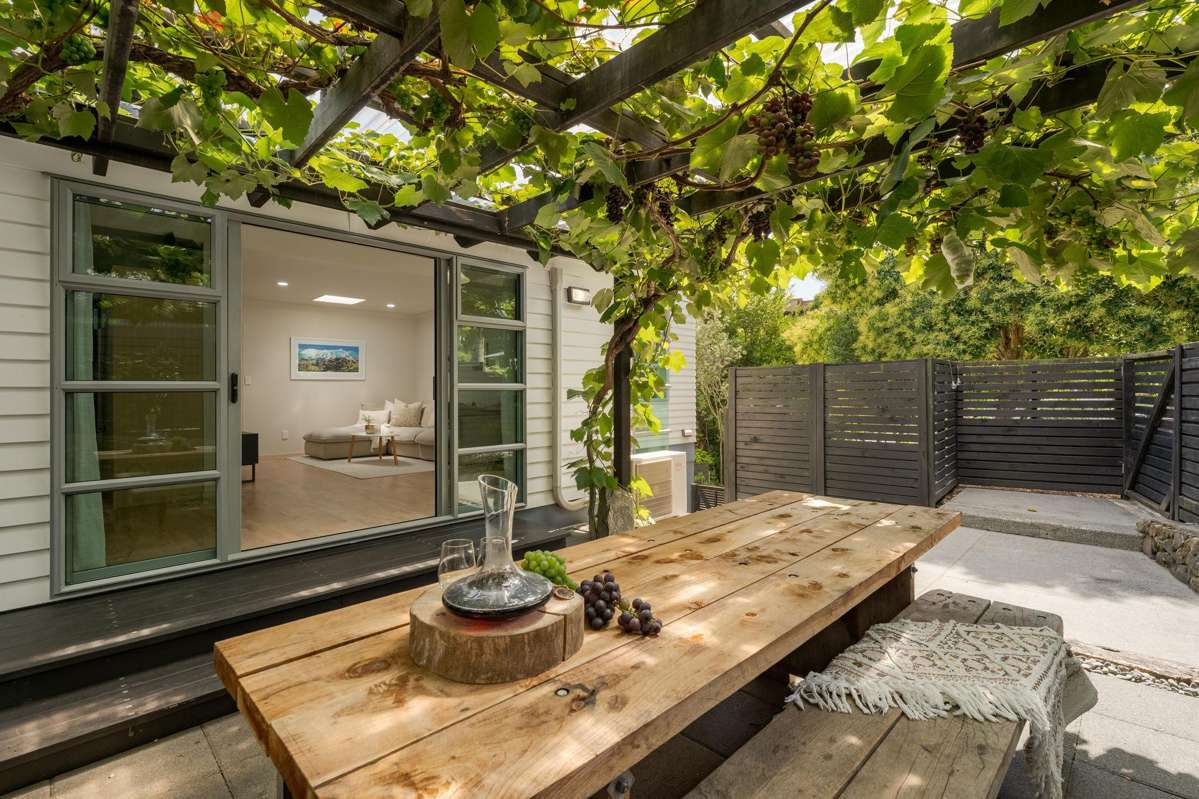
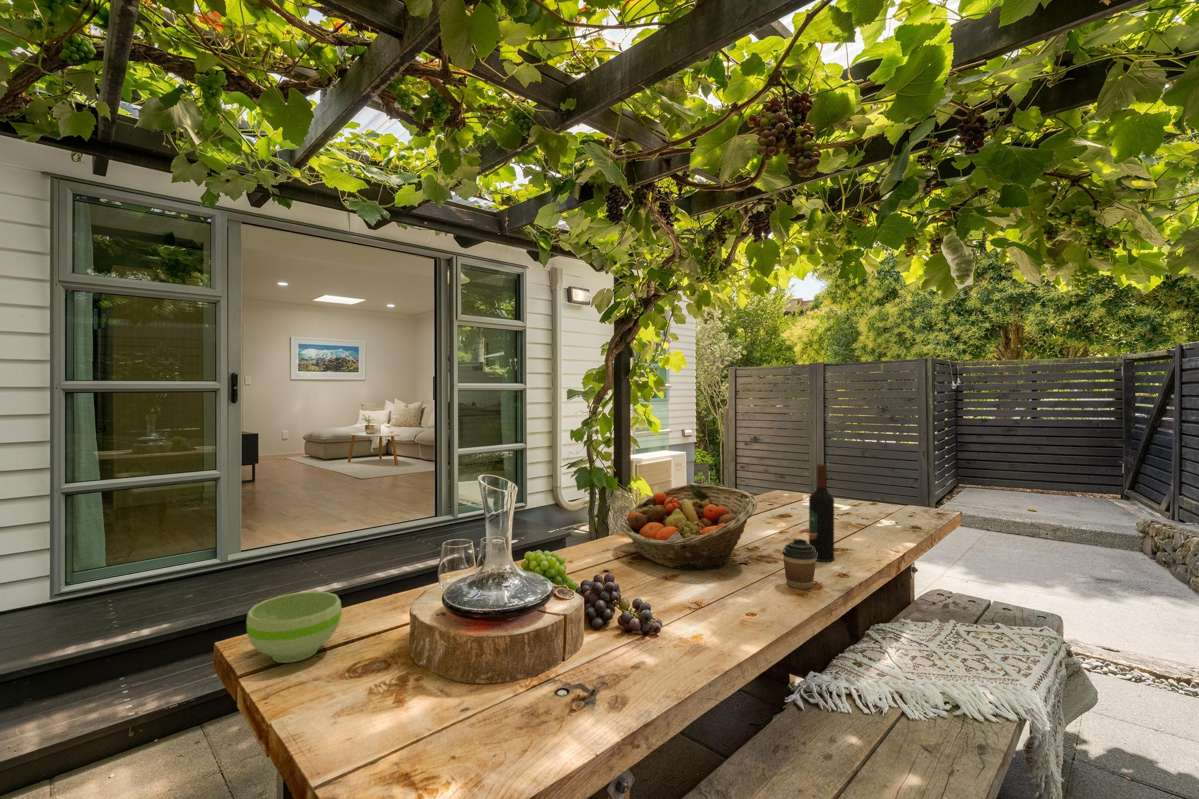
+ fruit basket (686, 522)
+ bowl (295, 629)
+ wine bottle (821, 511)
+ coffee cup (799, 563)
